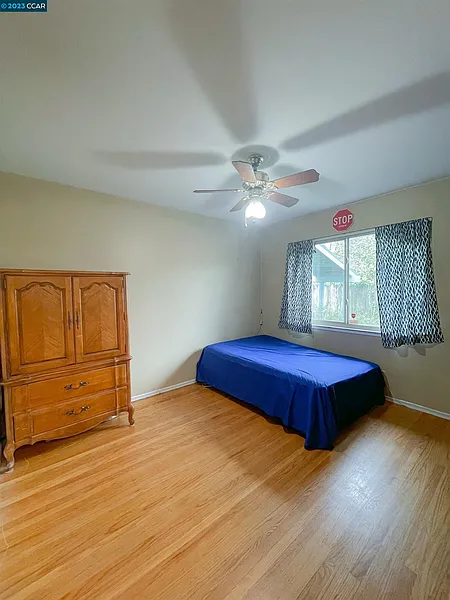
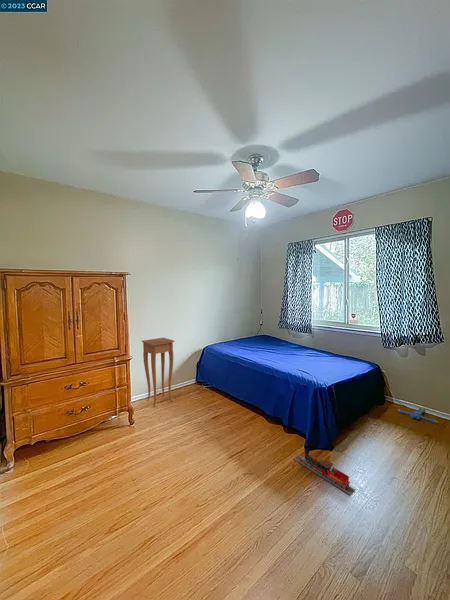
+ plush toy (418, 412)
+ side table (161, 371)
+ toy train (321, 465)
